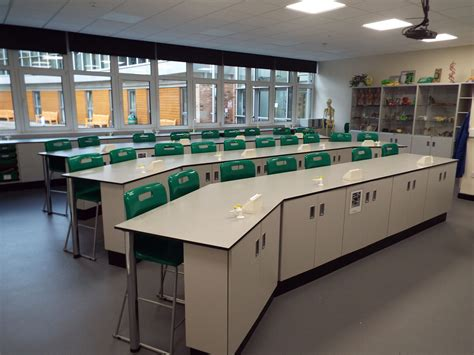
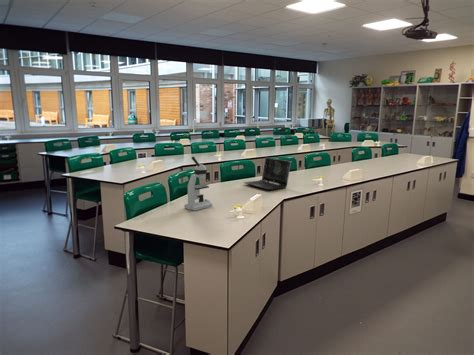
+ laptop computer (266, 173)
+ microscope (195, 181)
